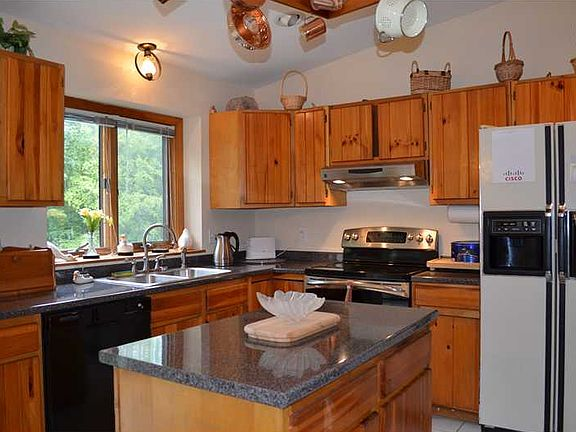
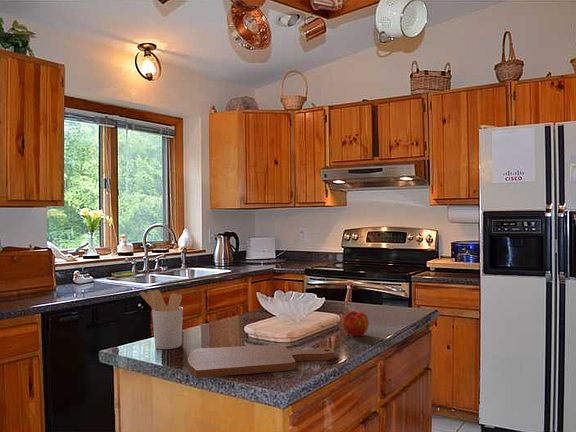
+ apple (355, 323)
+ utensil holder (162, 317)
+ cutting board (262, 357)
